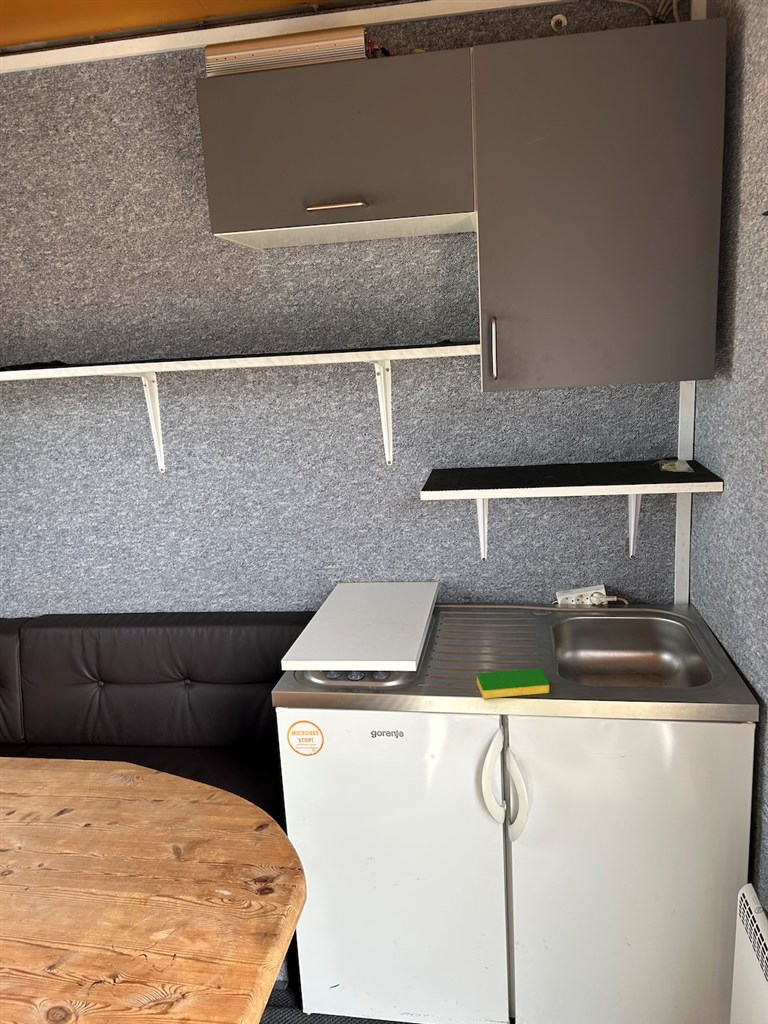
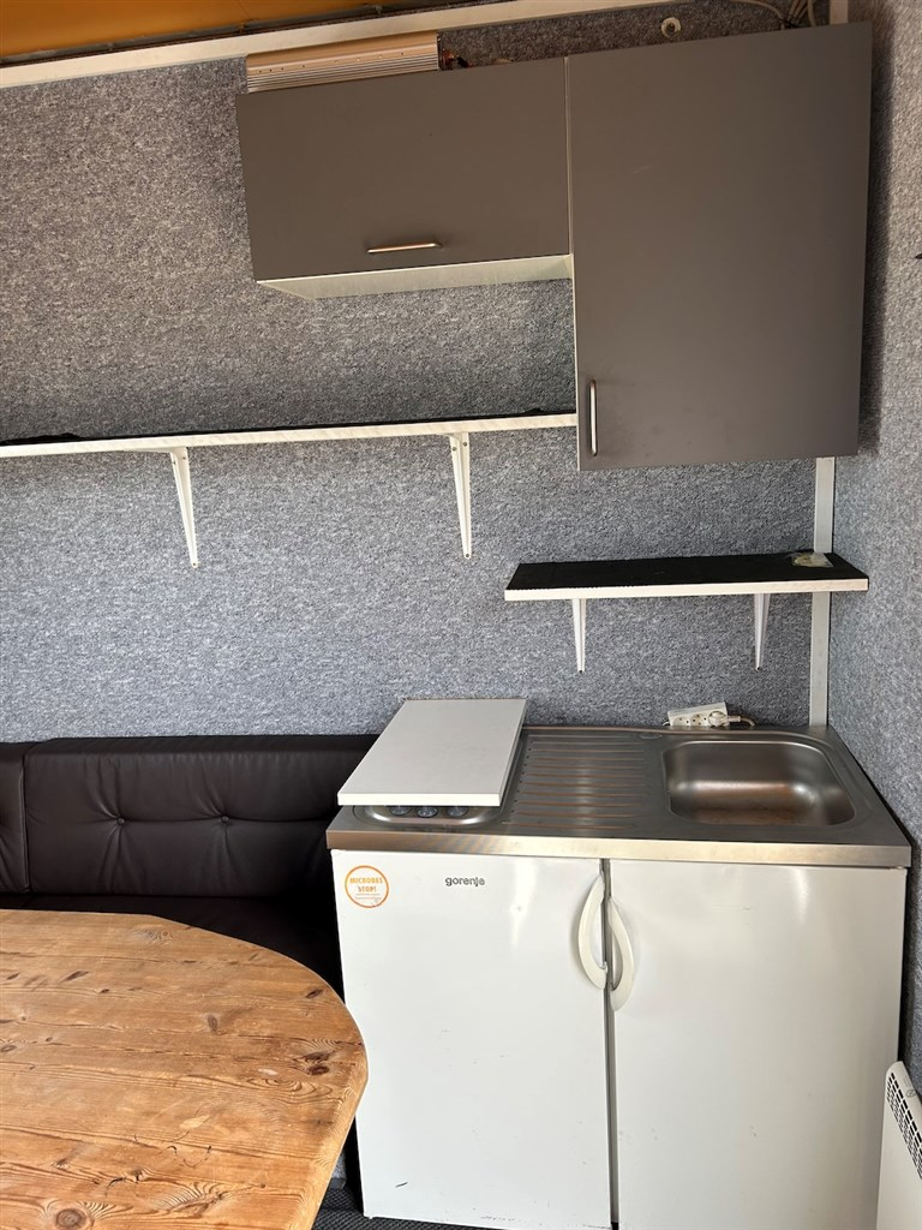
- dish sponge (512, 682)
